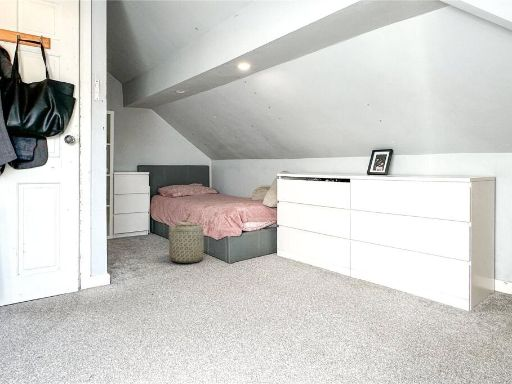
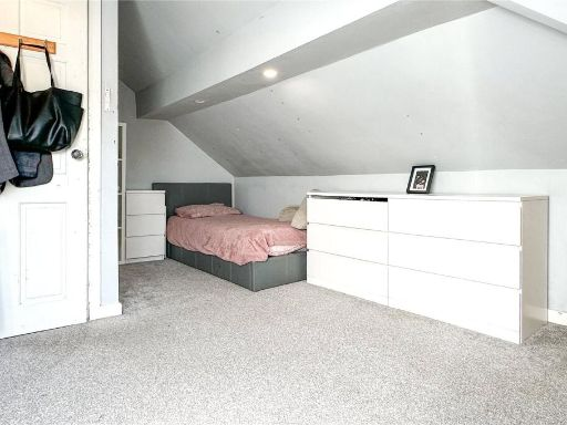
- basket (188, 240)
